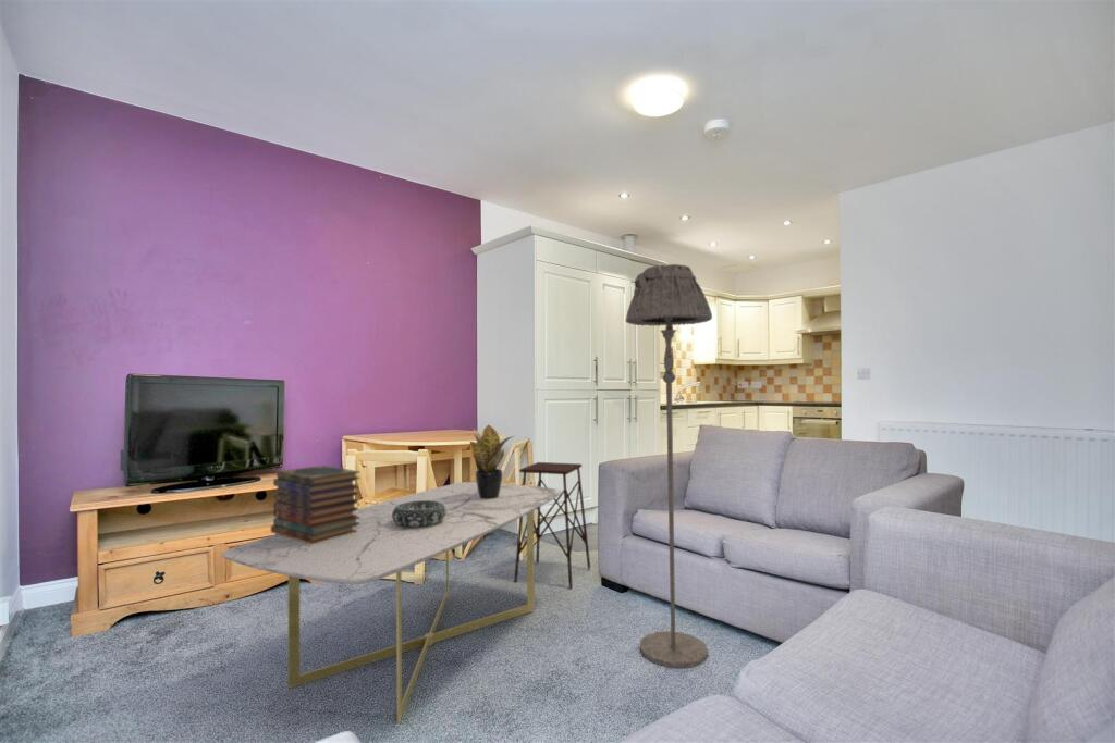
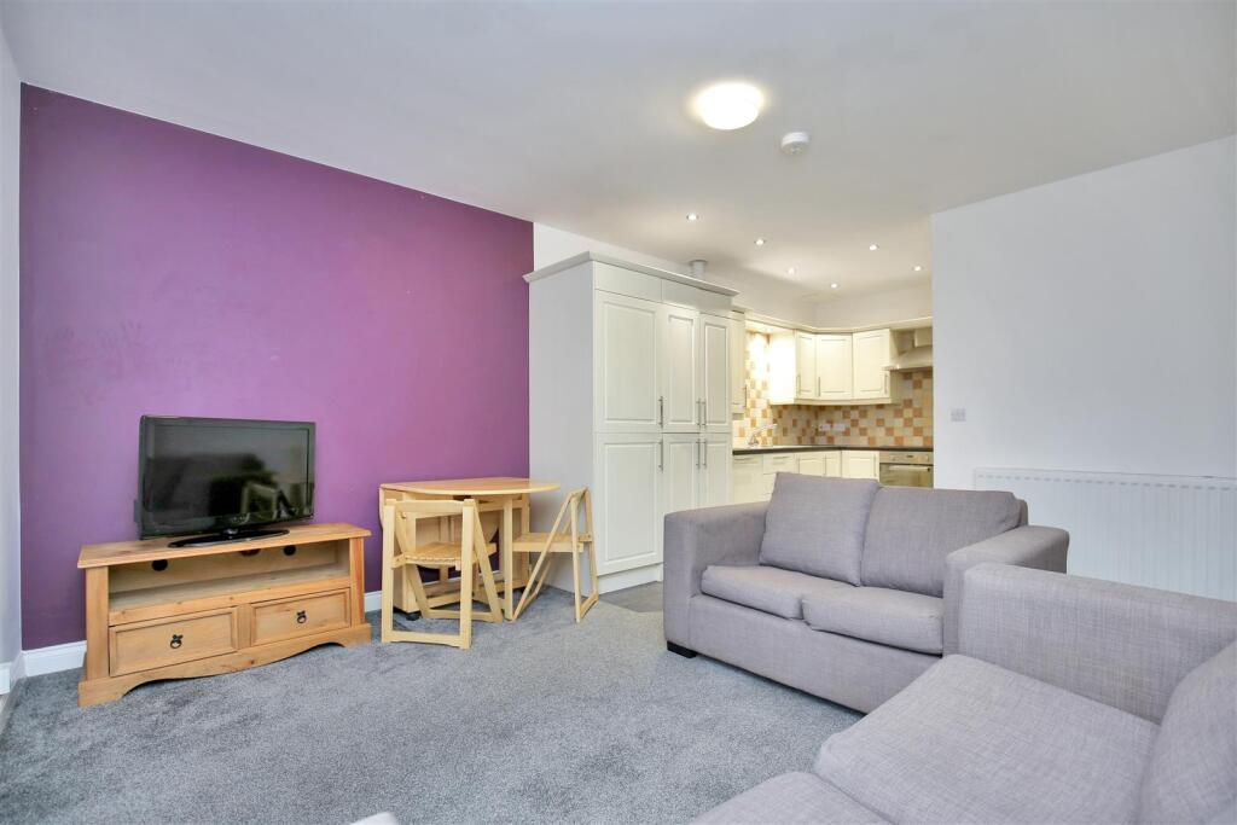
- floor lamp (670, 457)
- side table (552, 519)
- potted plant (489, 458)
- book stack (317, 500)
- decorative bowl (419, 512)
- coffee table (446, 579)
